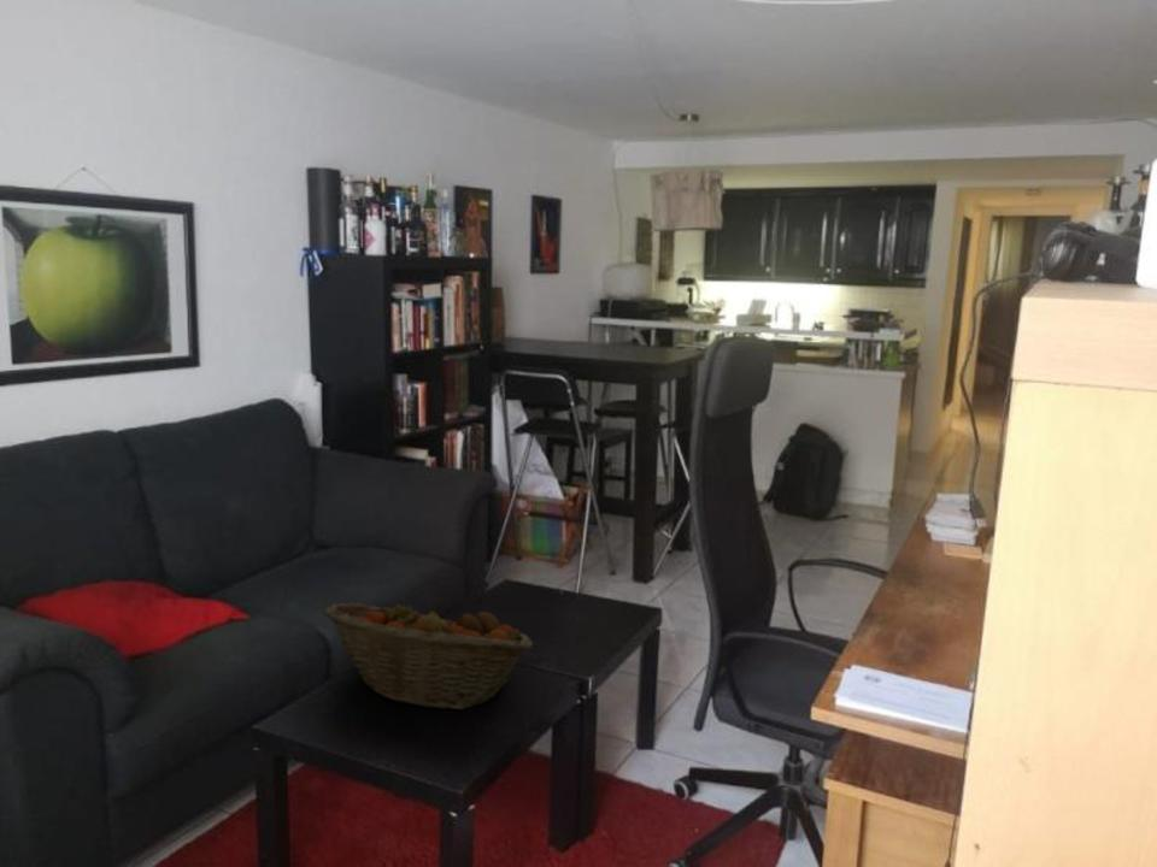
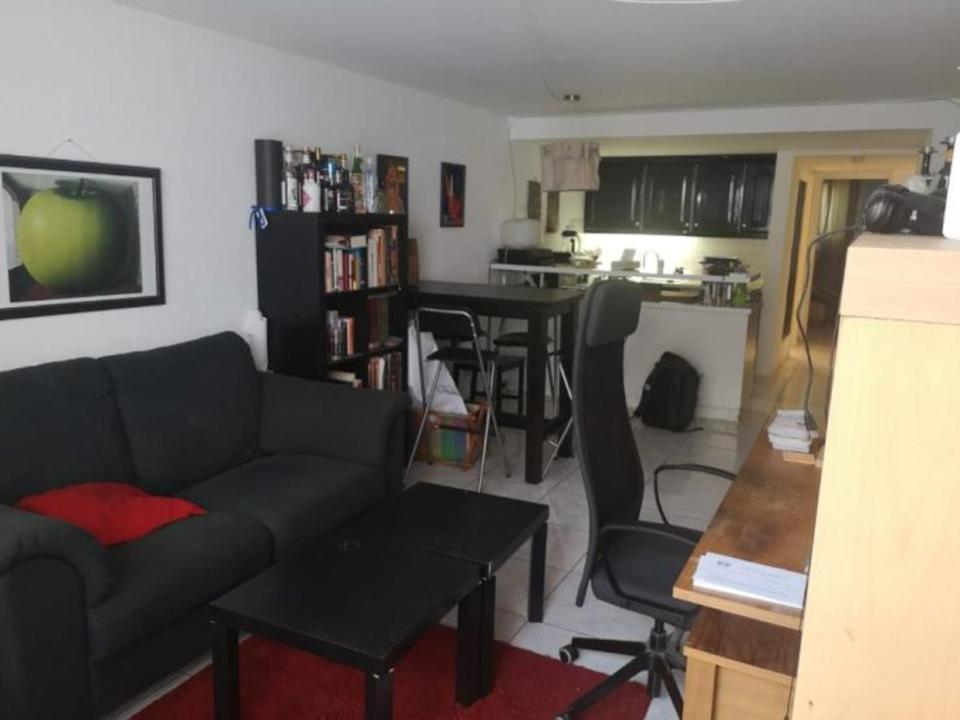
- fruit basket (427, 641)
